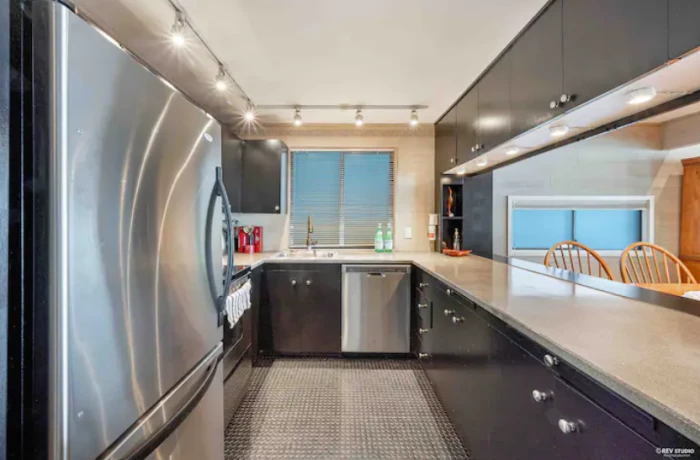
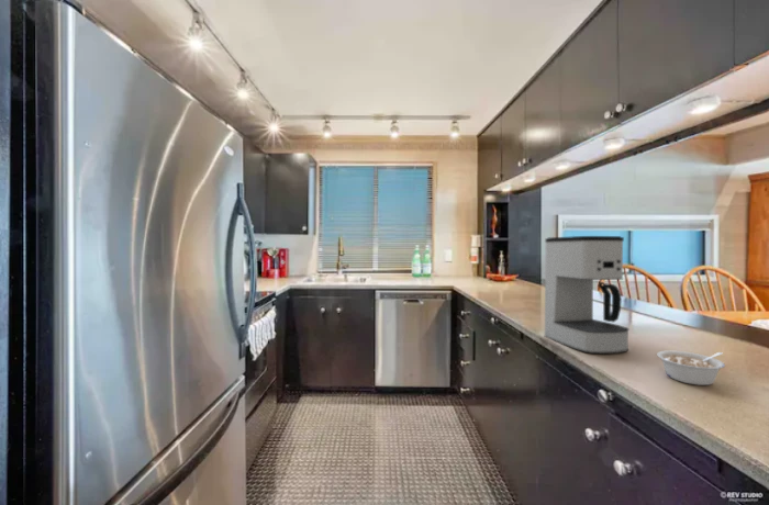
+ coffee maker (590, 290)
+ legume (689, 366)
